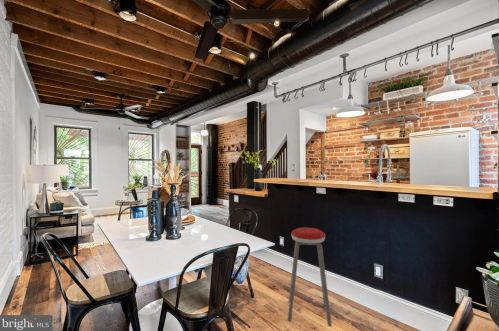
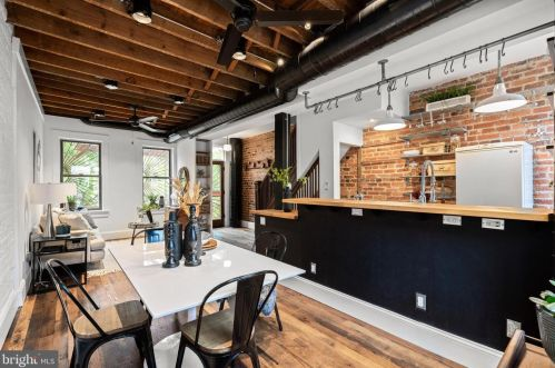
- music stool (296, 271)
